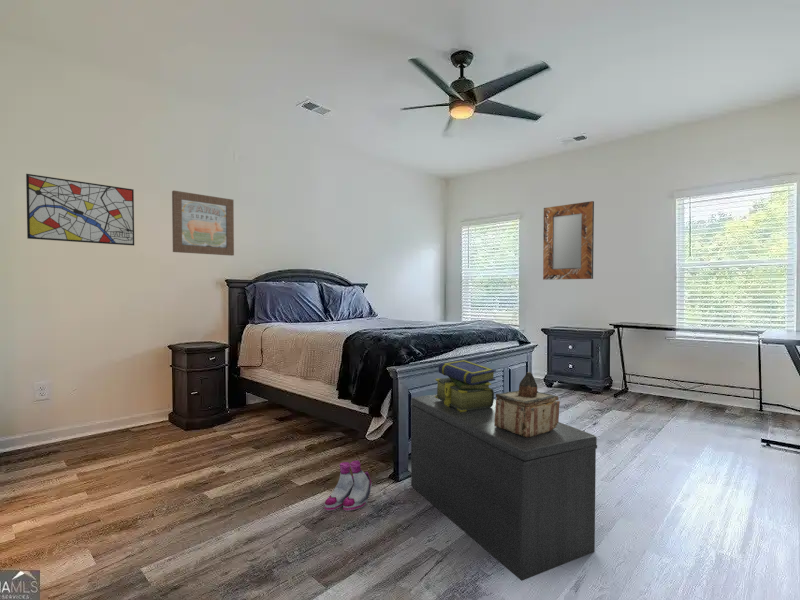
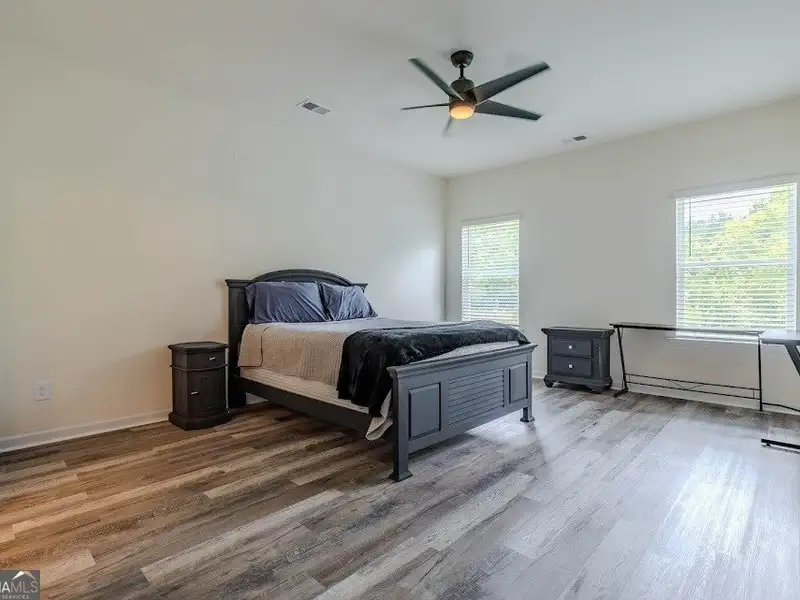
- wall art (84, 212)
- stack of books (466, 383)
- wall art (204, 224)
- home mirror (567, 242)
- decorative box (526, 399)
- bench (489, 463)
- boots (348, 482)
